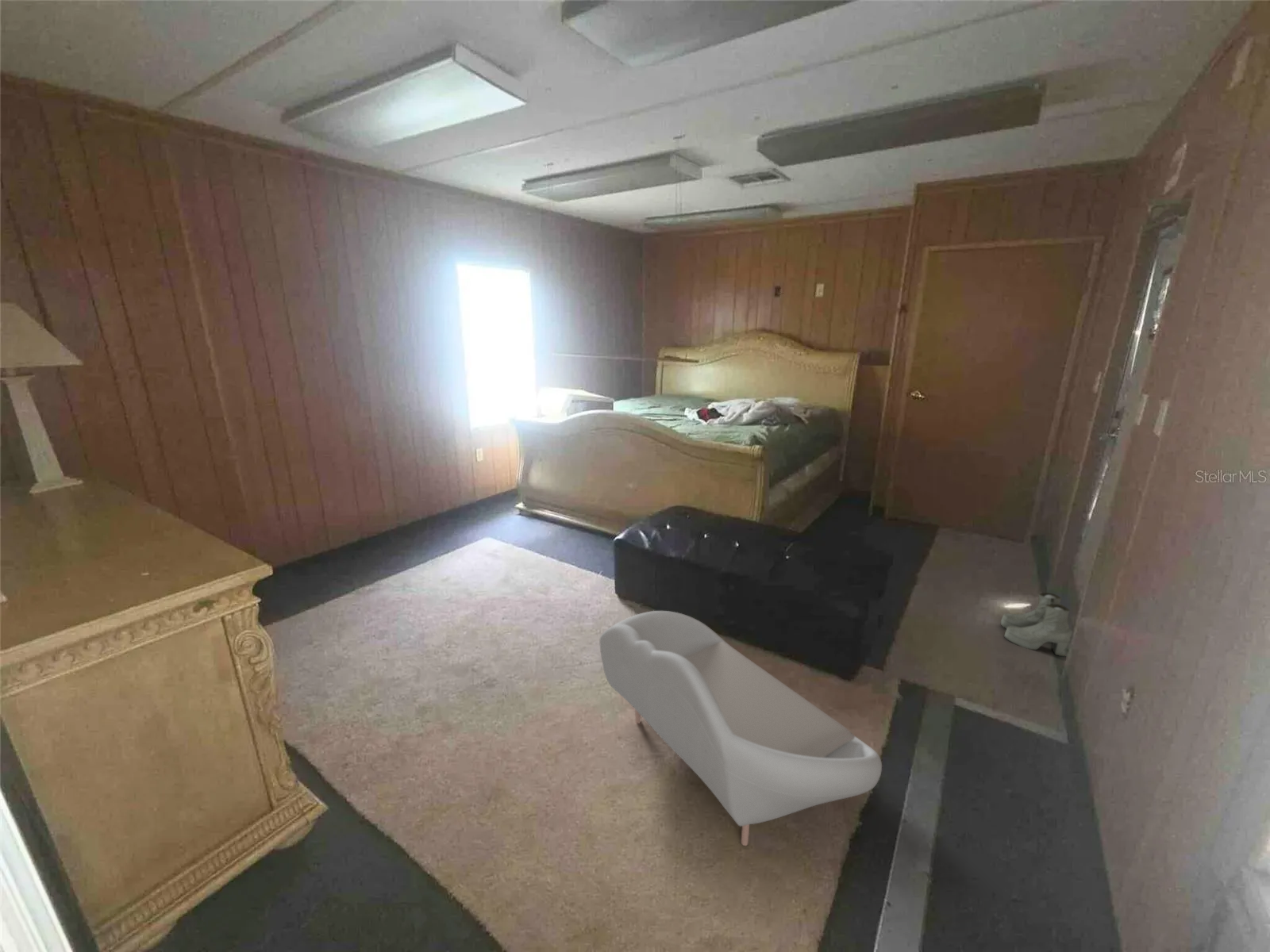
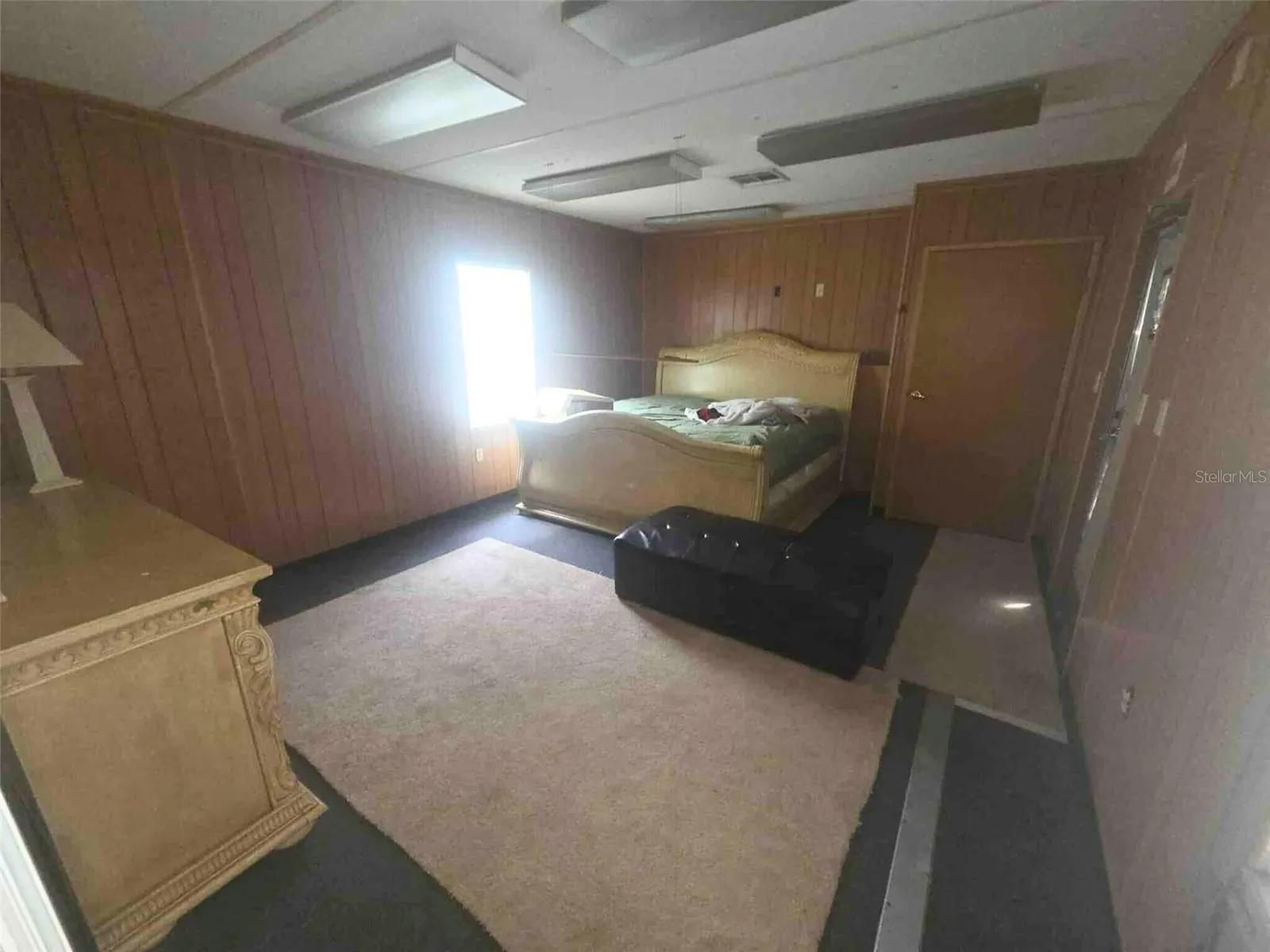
- boots (1037, 619)
- armchair (727, 685)
